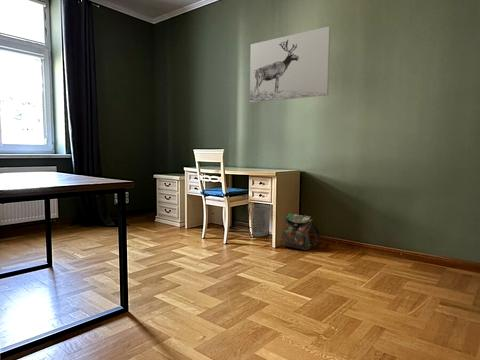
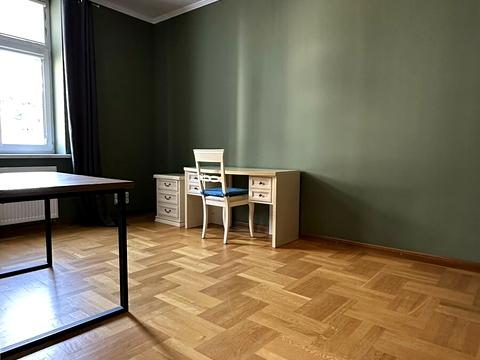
- wastebasket (259, 219)
- wall art (286, 68)
- backpack (303, 230)
